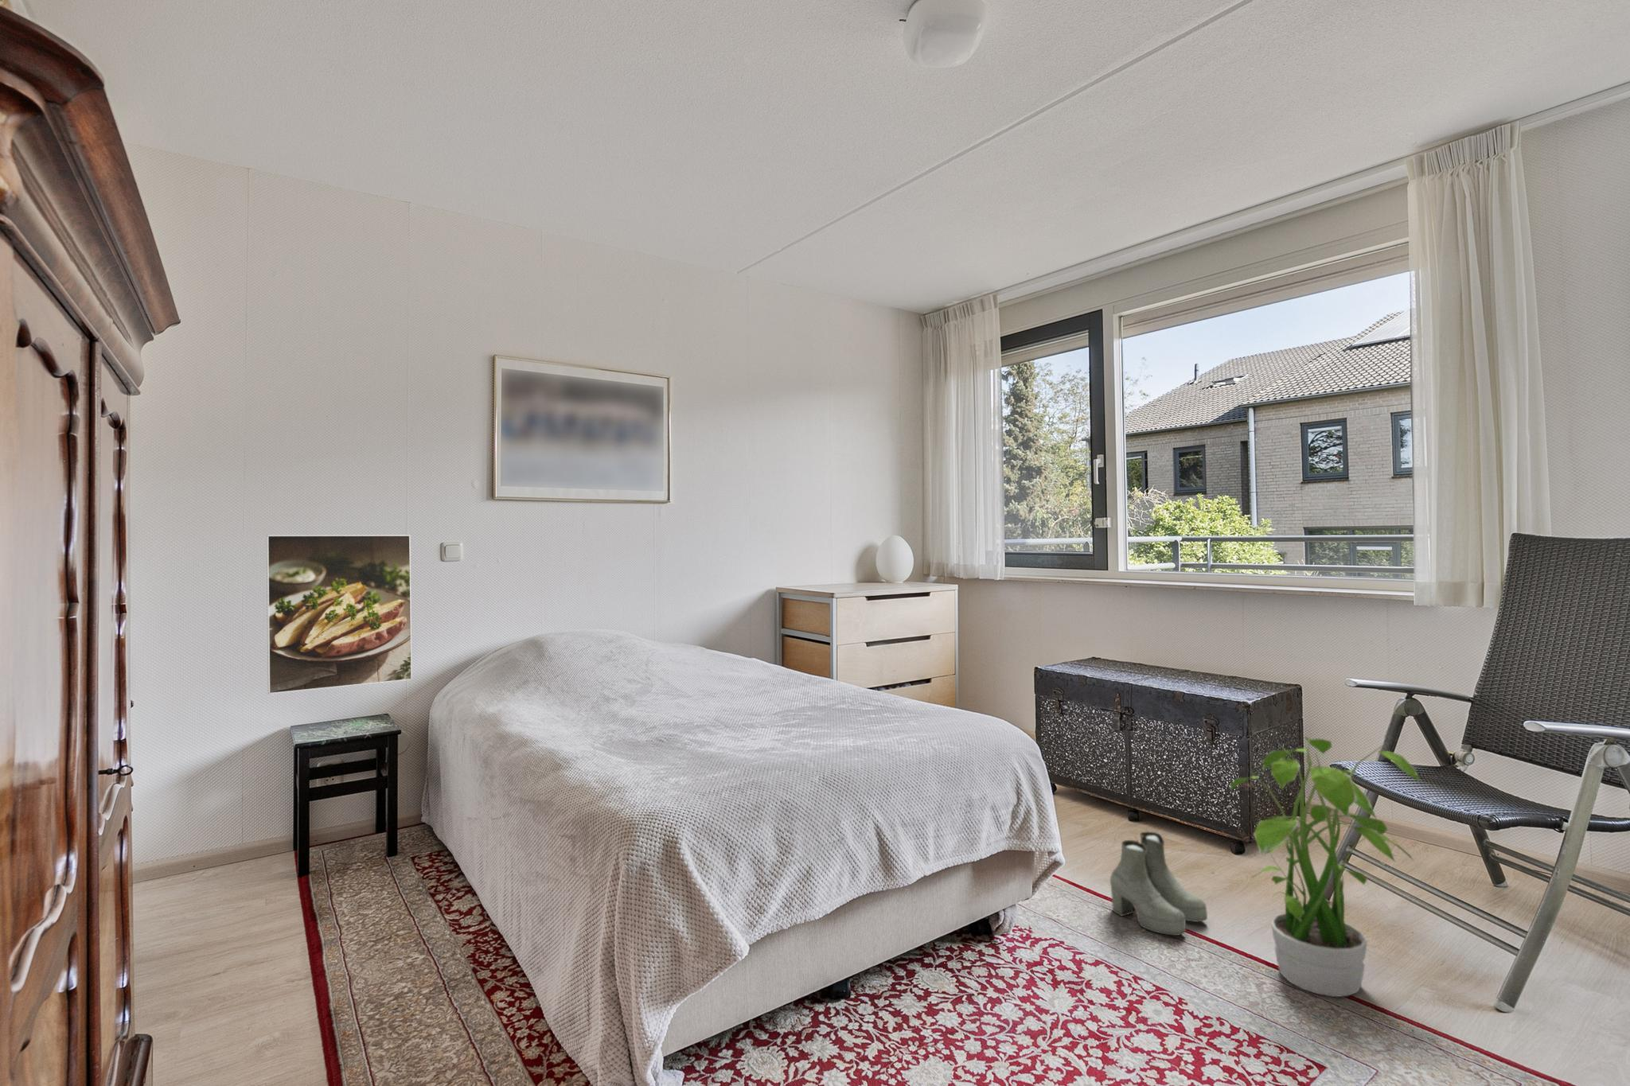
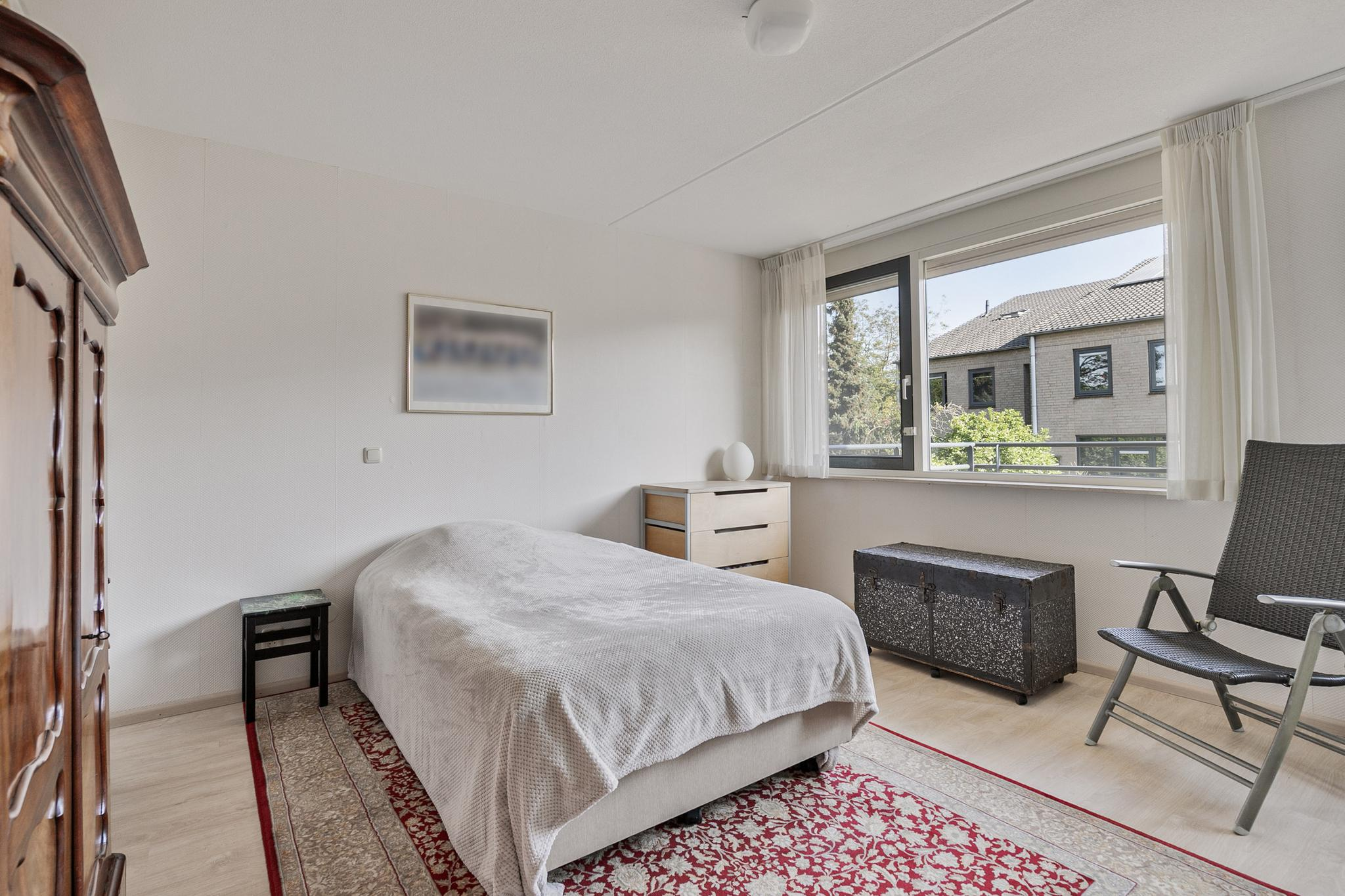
- boots (1156, 879)
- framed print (342, 610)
- potted plant (1329, 865)
